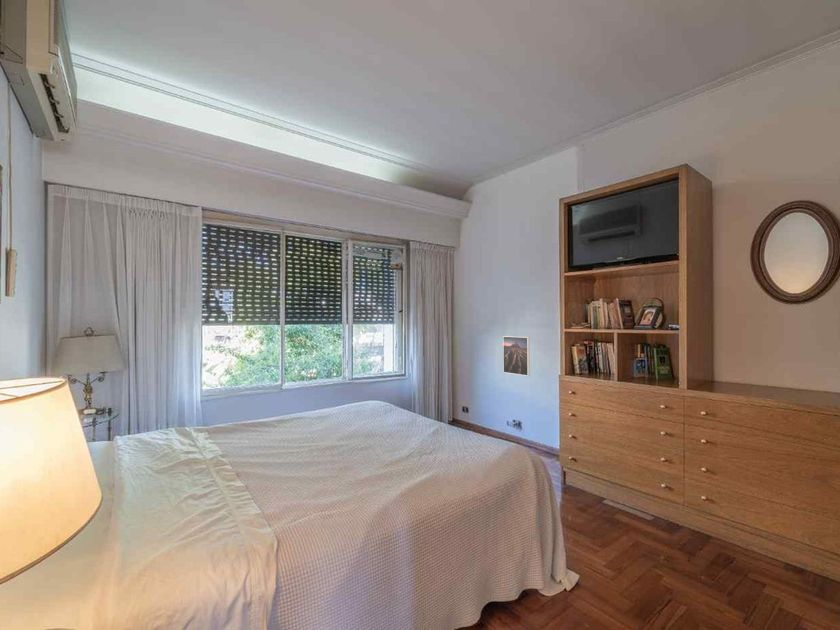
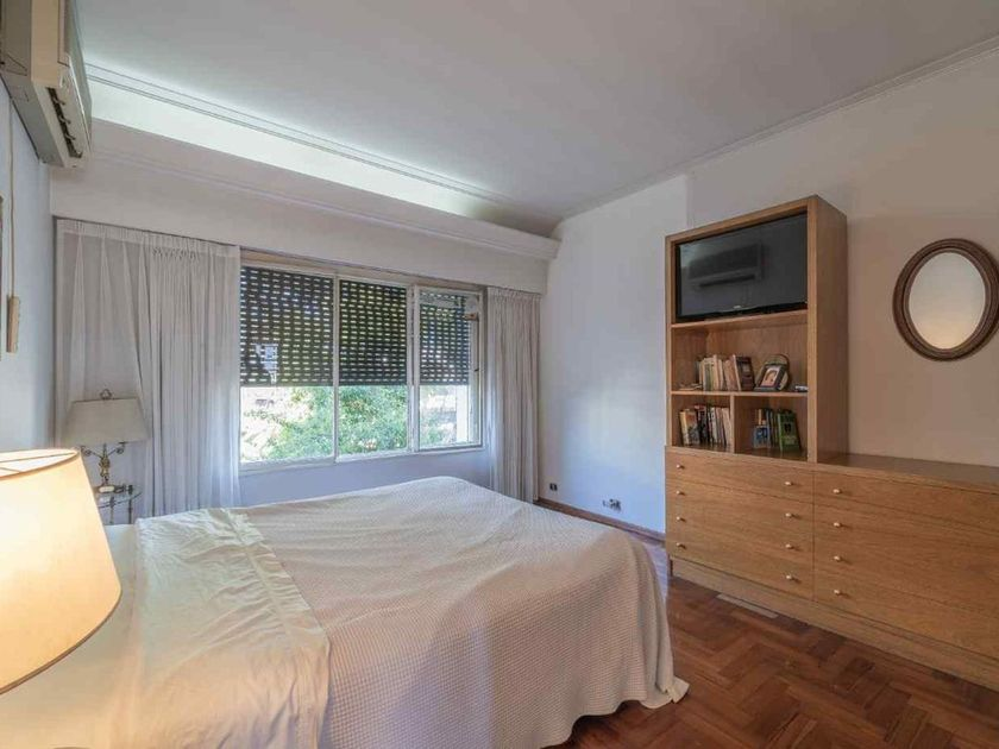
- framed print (516, 355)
